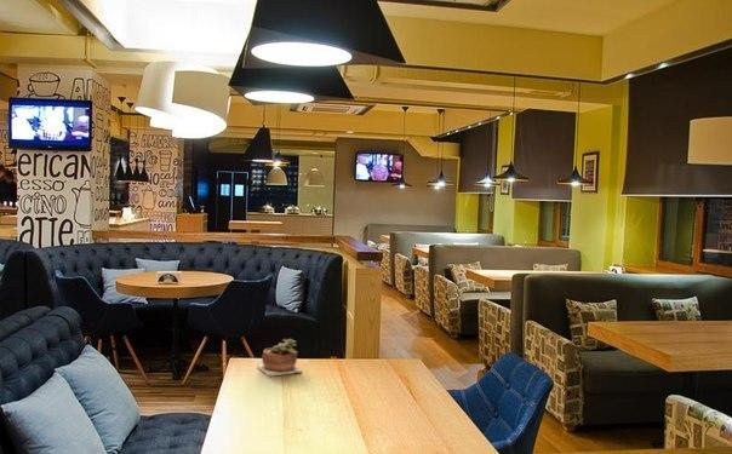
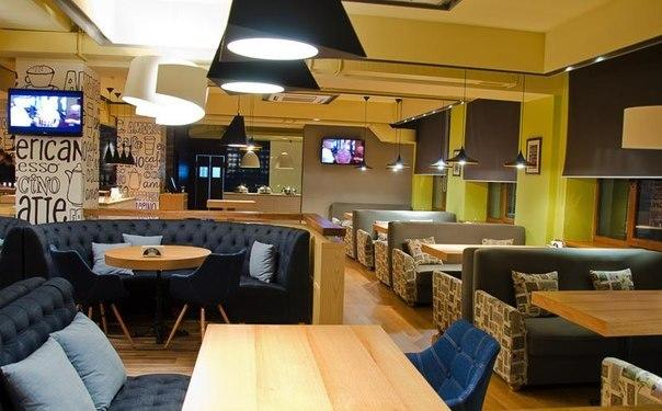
- succulent plant (279, 354)
